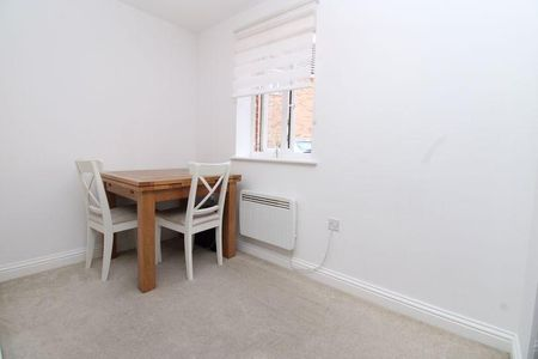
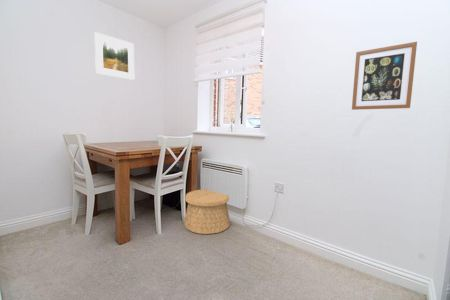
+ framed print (115, 57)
+ wall art (381, 78)
+ basket (207, 209)
